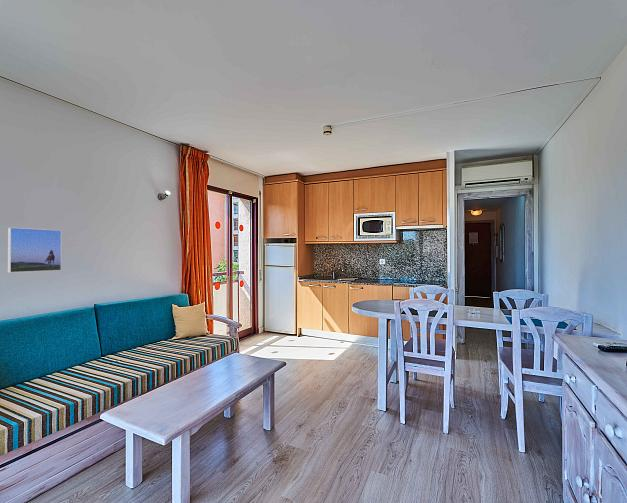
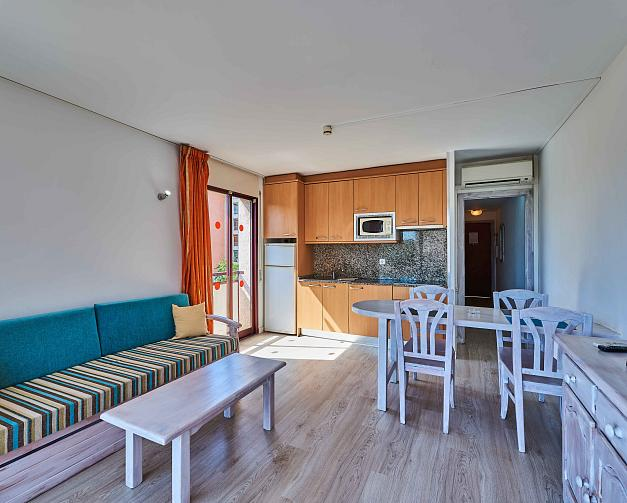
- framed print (36, 250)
